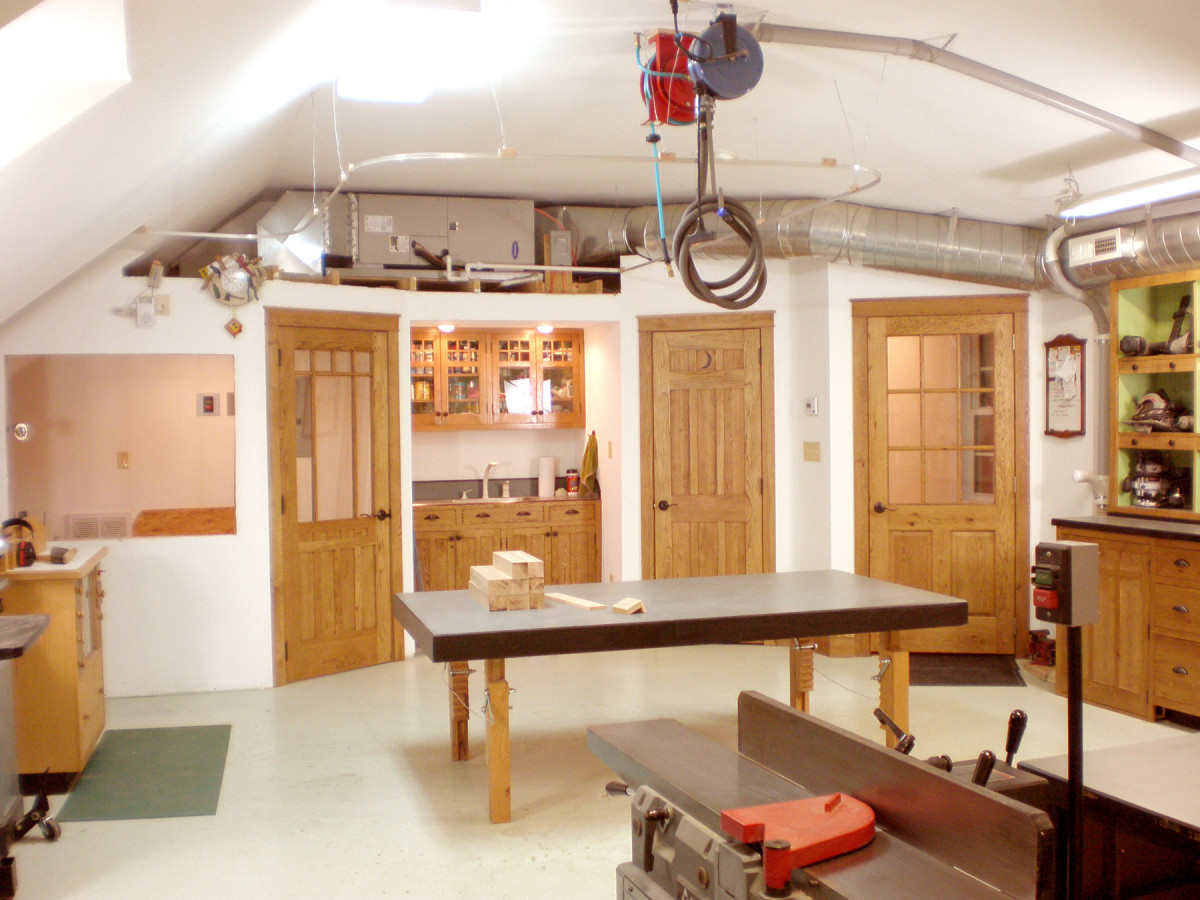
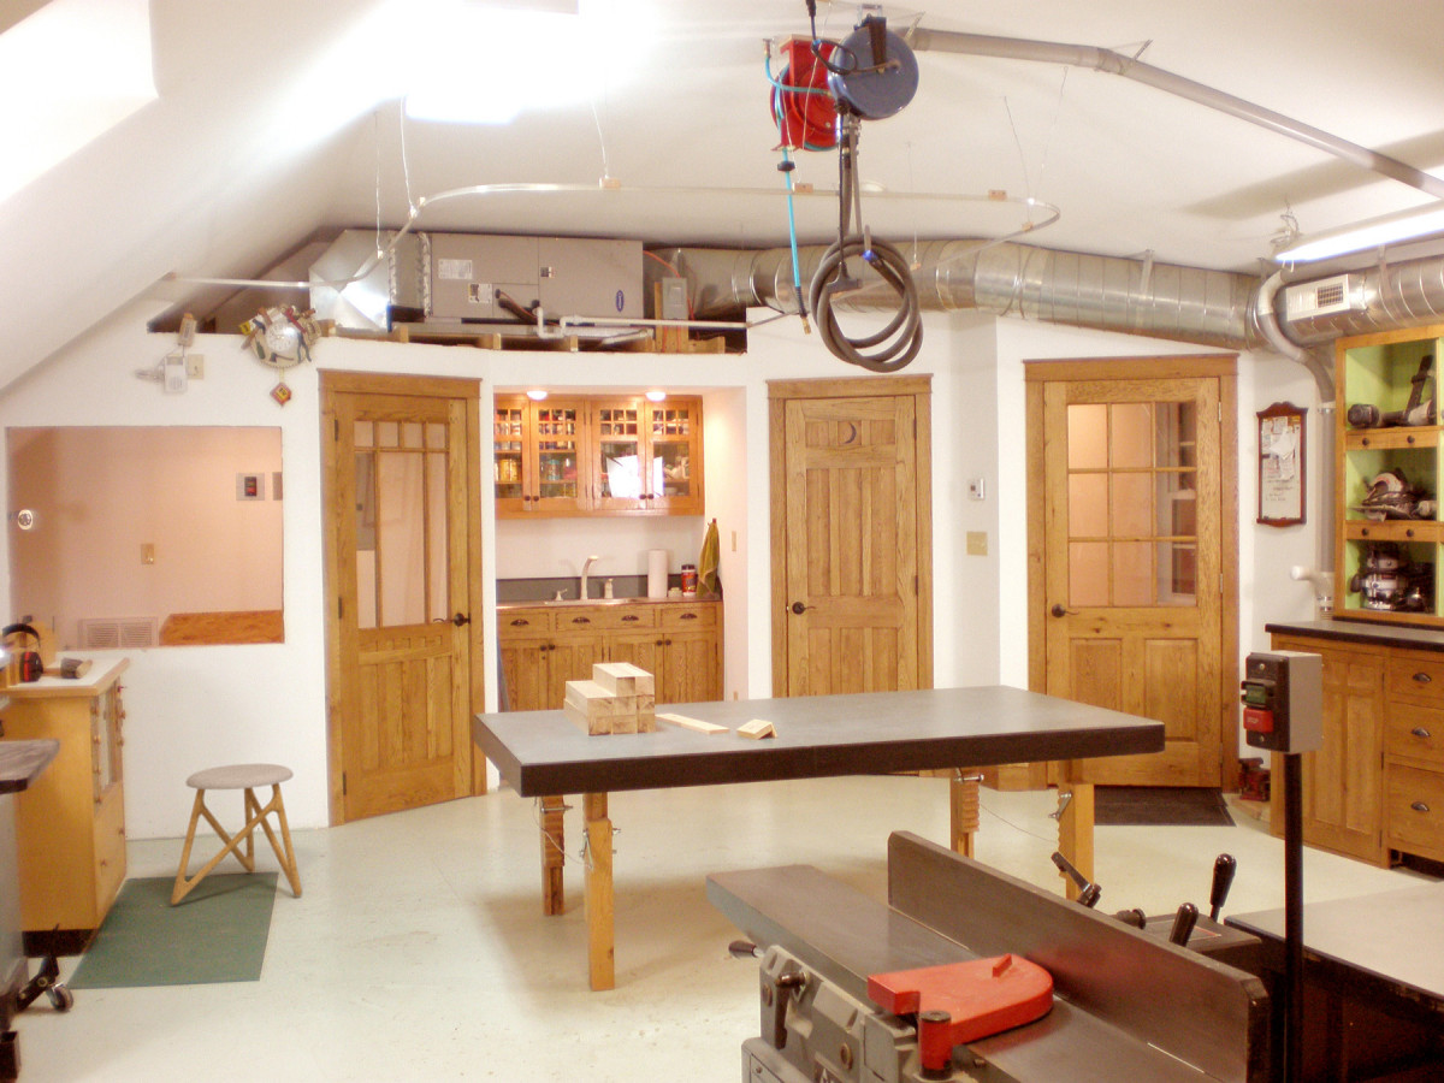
+ stool (248, 832)
